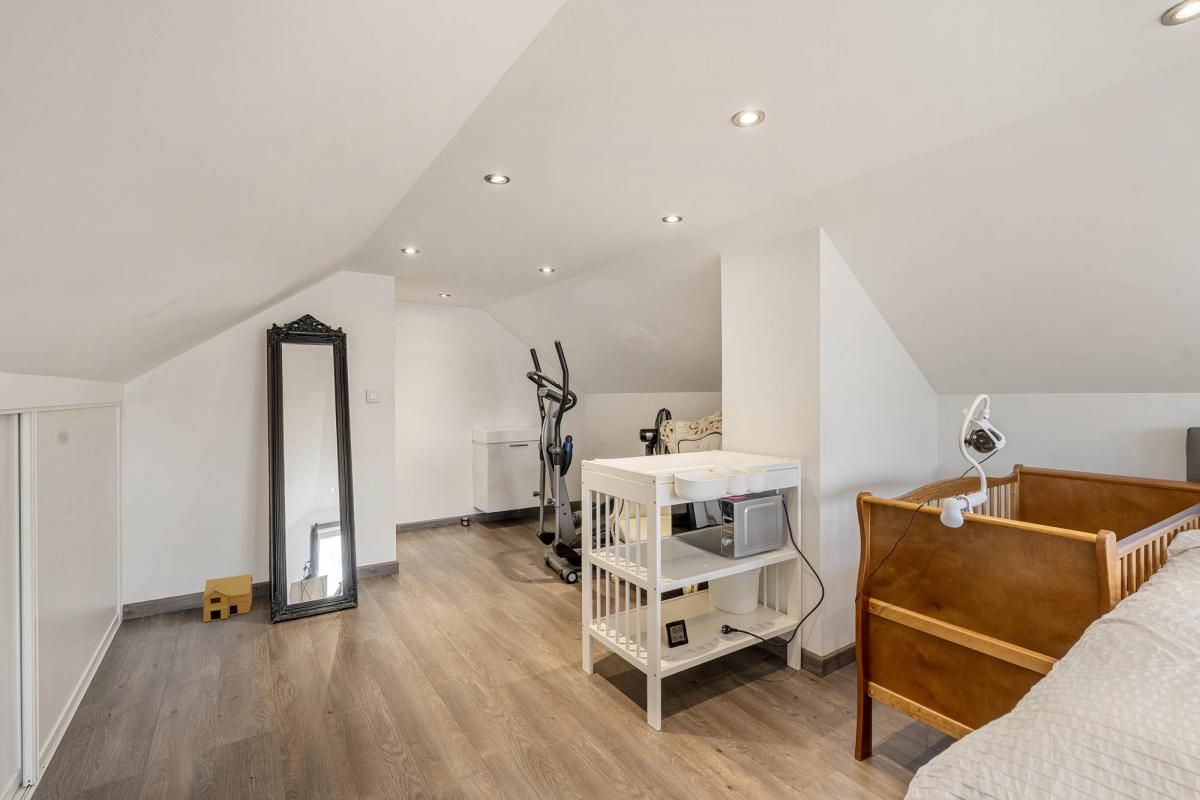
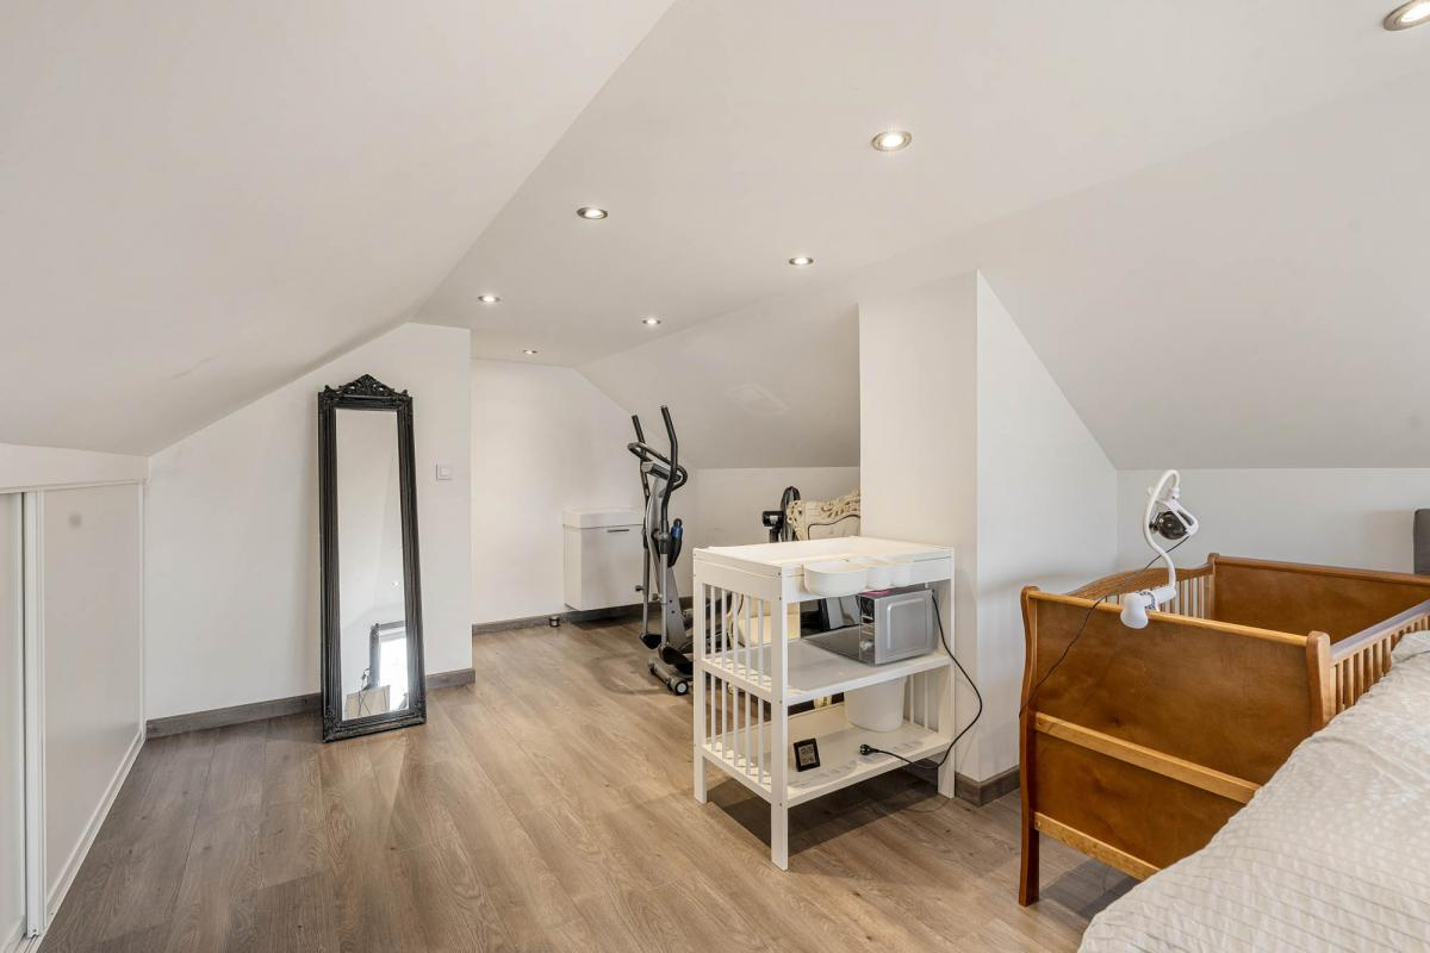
- toy house (228, 595)
